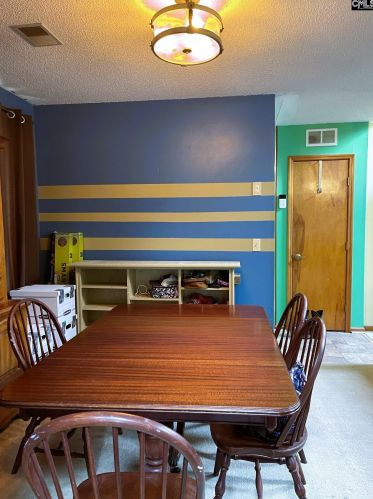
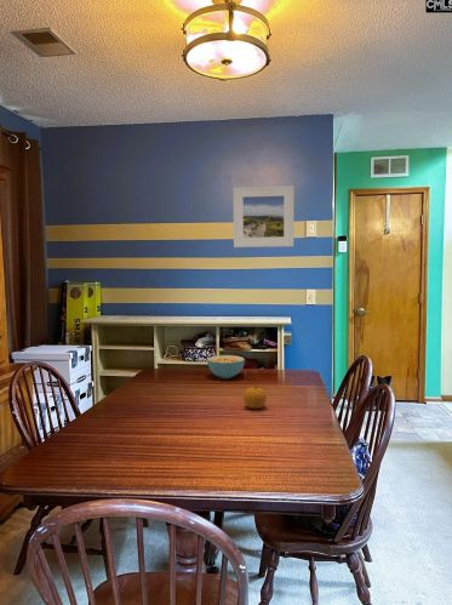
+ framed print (263, 216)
+ fruit (254, 395)
+ cereal bowl (225, 367)
